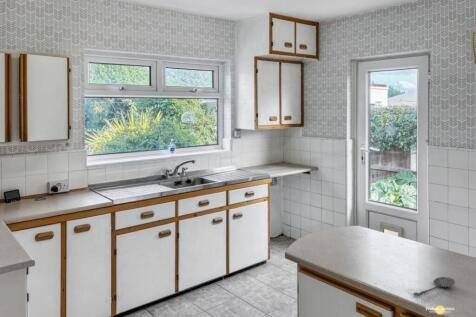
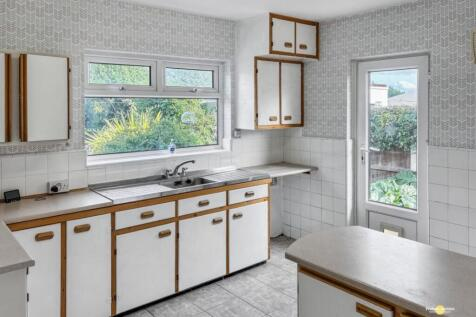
- spoon (432, 288)
